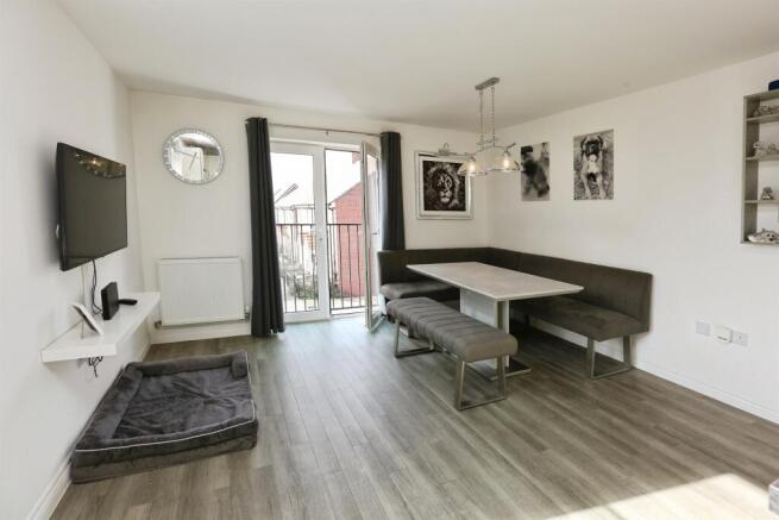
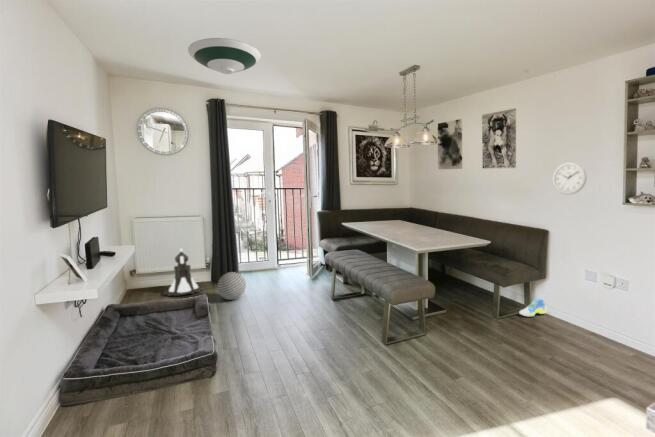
+ lantern (182, 269)
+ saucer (226, 63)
+ wall clock (568, 178)
+ decorative ball (231, 285)
+ sneaker (532, 306)
